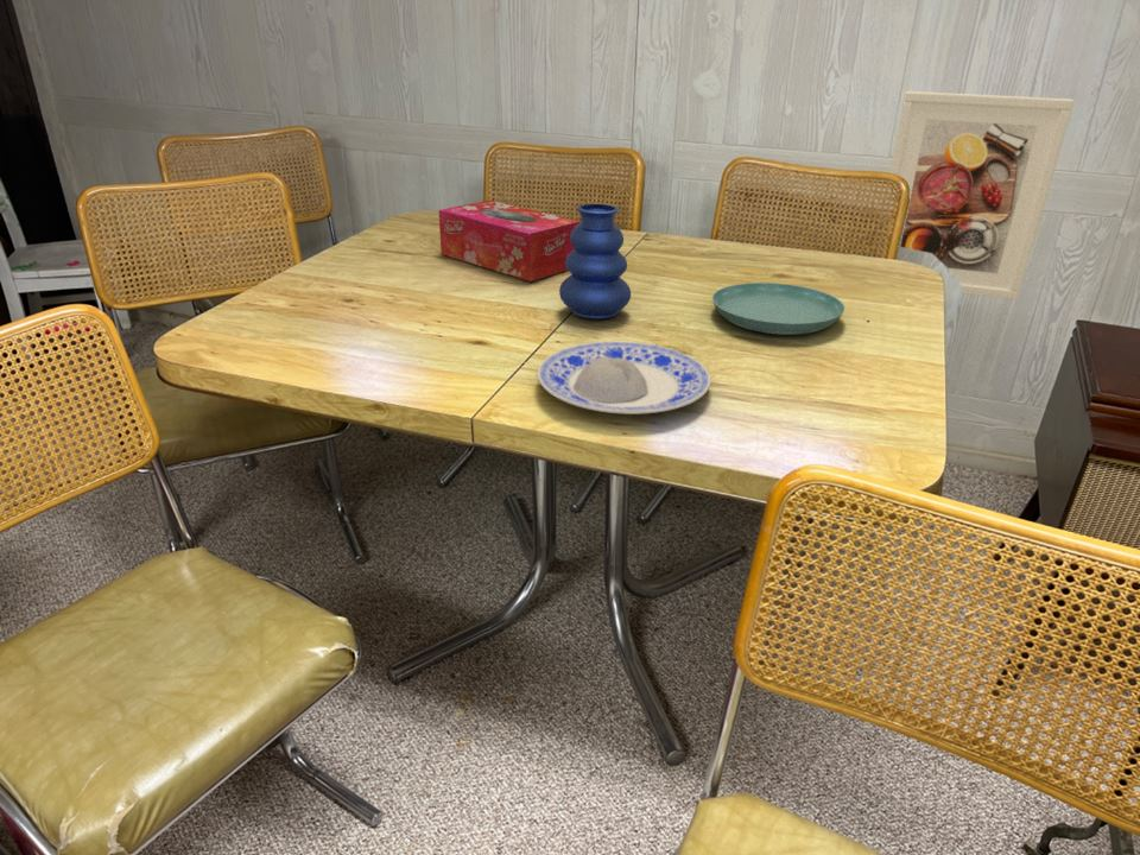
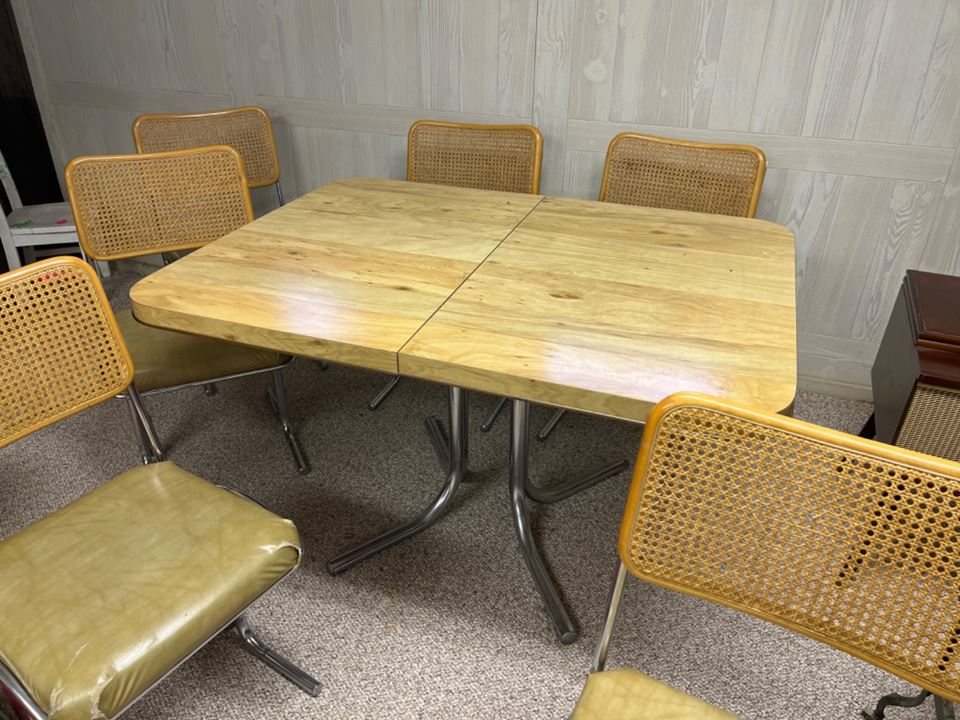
- tissue box (508, 238)
- saucer (775, 309)
- vase (595, 261)
- plate (623, 373)
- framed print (962, 197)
